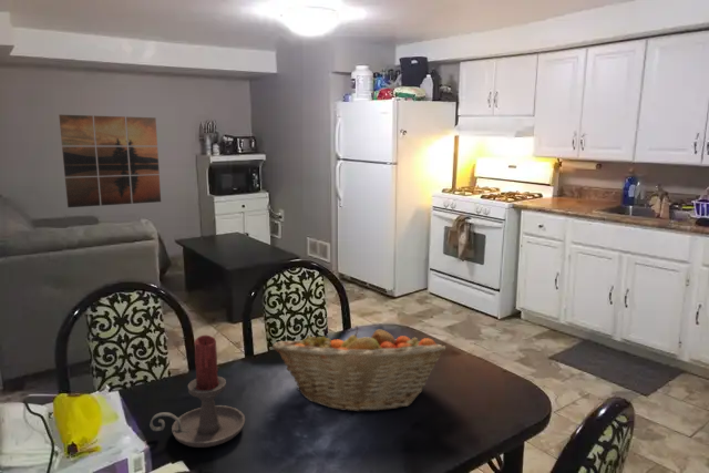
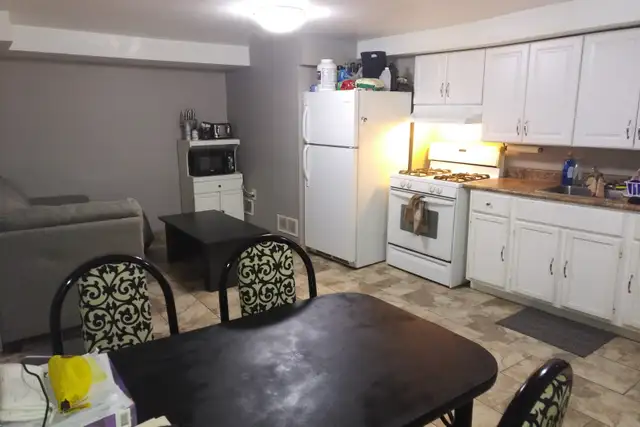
- fruit basket (358, 359)
- candle holder (196, 385)
- wall art (113, 161)
